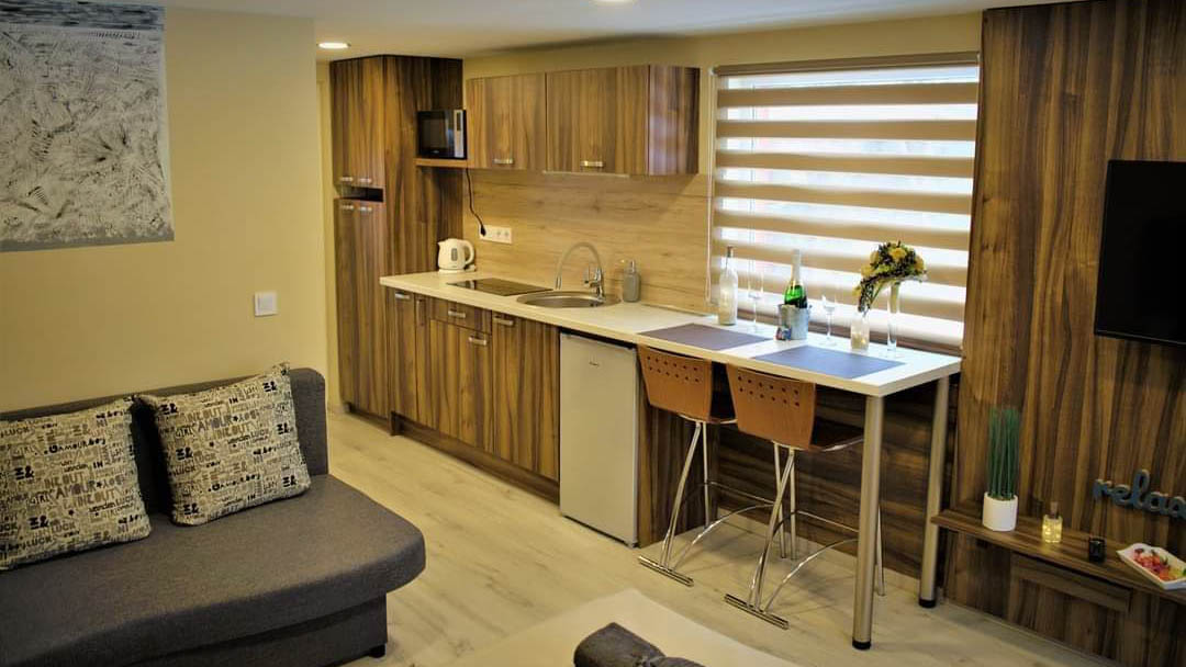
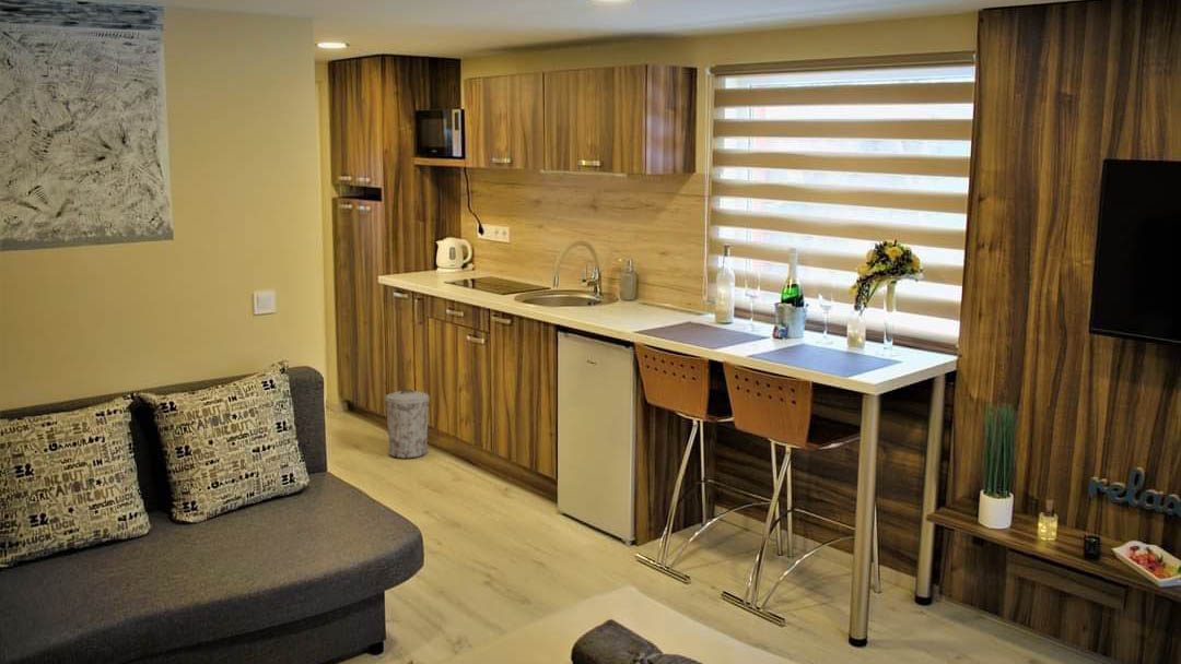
+ trash can (407, 422)
